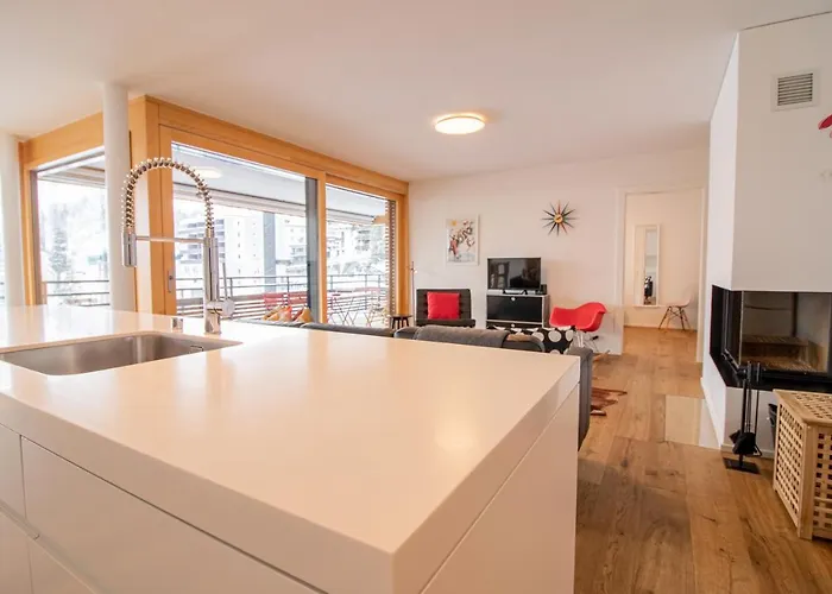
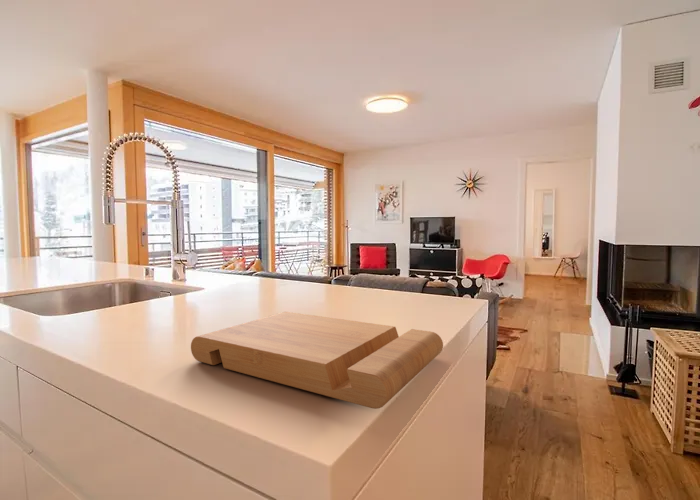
+ cutting board (317, 346)
